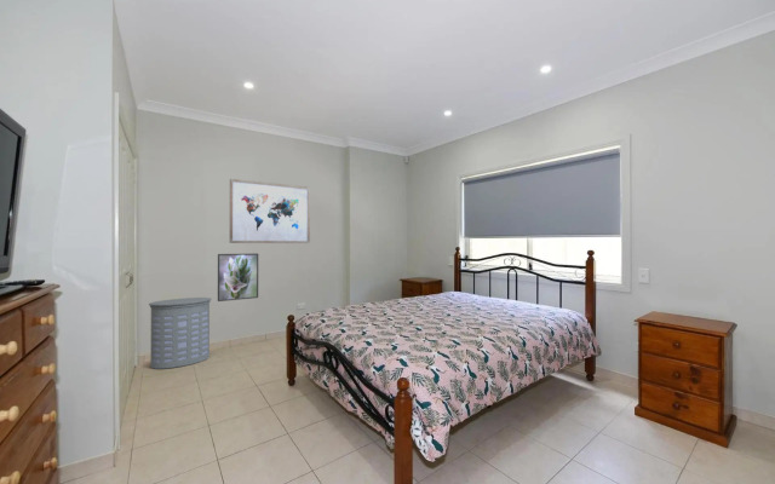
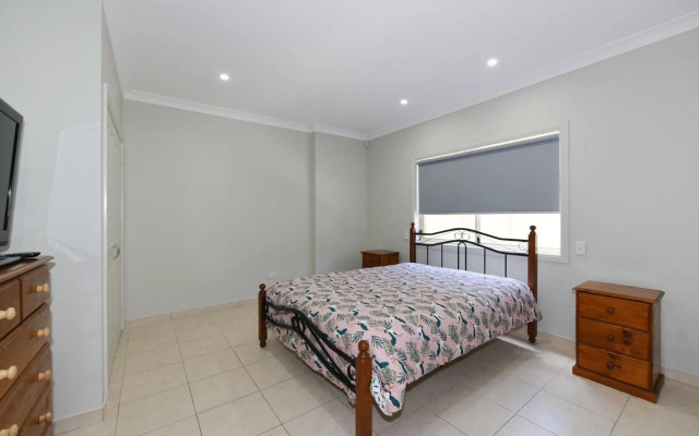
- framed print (239, 276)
- wall art (272, 213)
- laundry hamper (180, 330)
